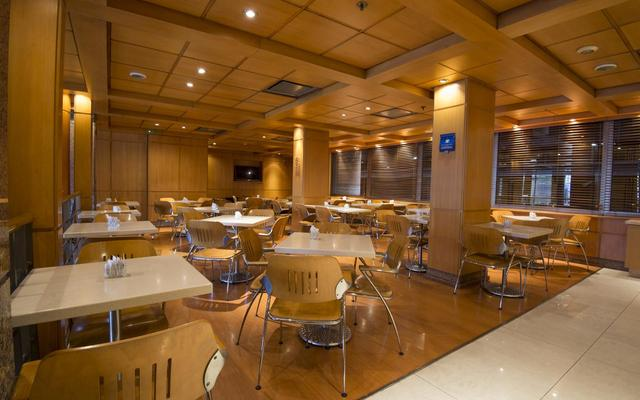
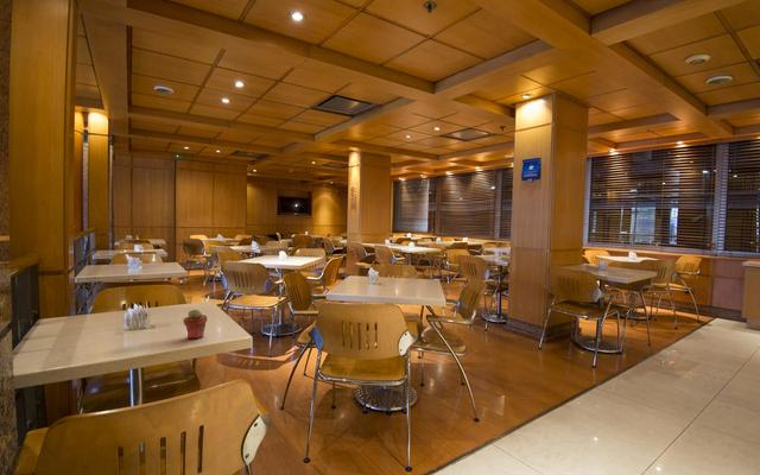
+ potted succulent (195, 323)
